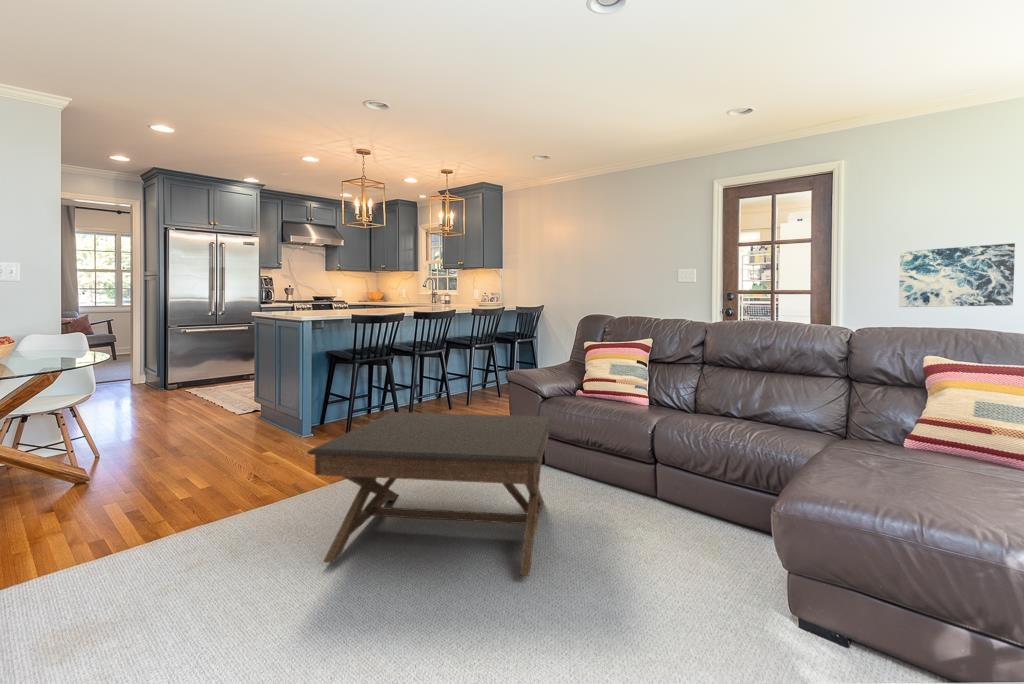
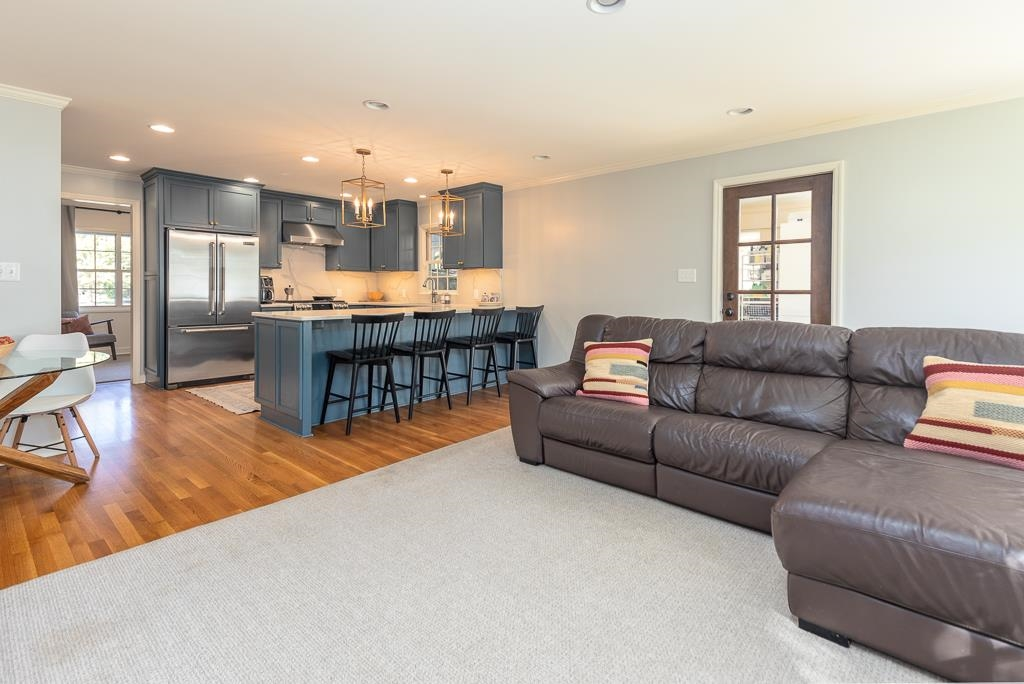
- coffee table (449, 479)
- wall art (953, 277)
